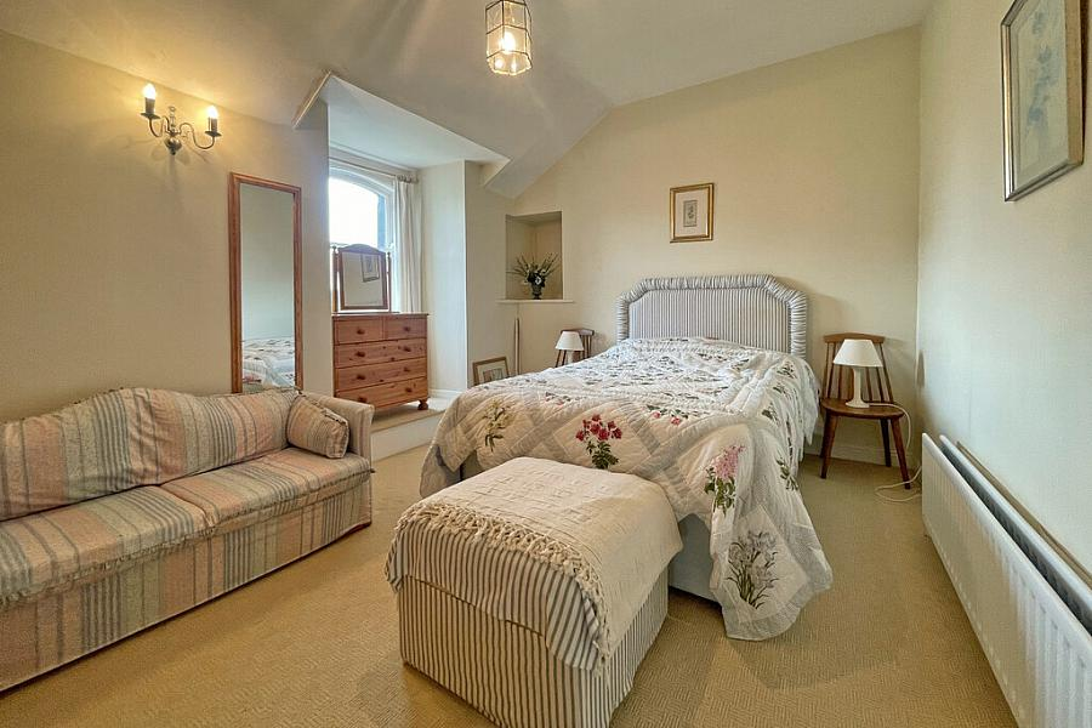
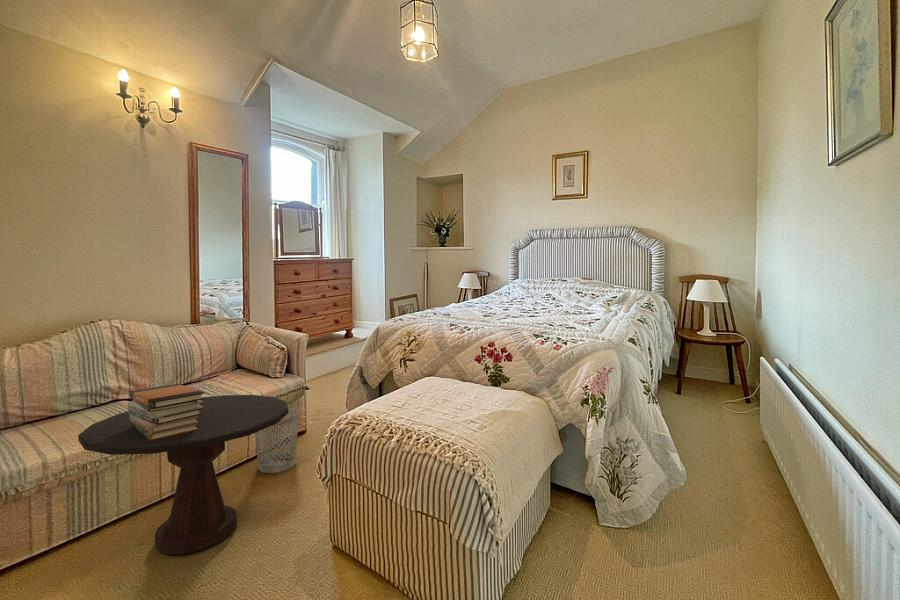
+ side table (196, 474)
+ book stack (165, 409)
+ wastebasket (276, 440)
